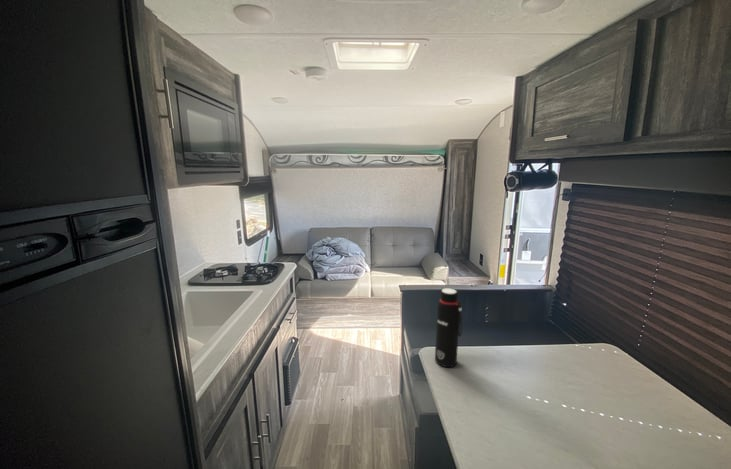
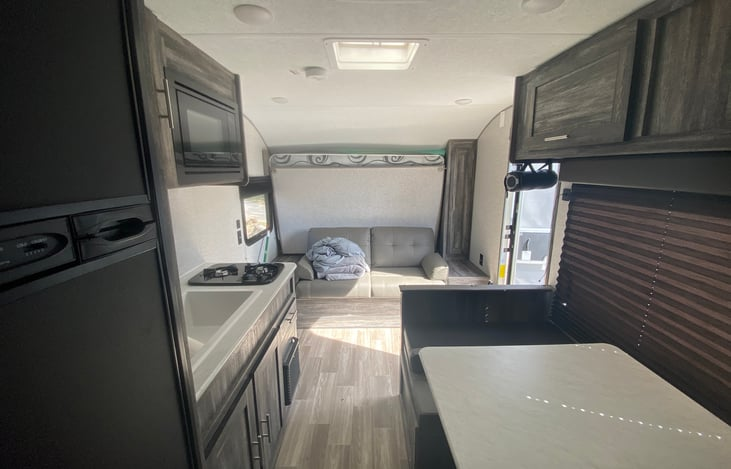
- water bottle (449, 327)
